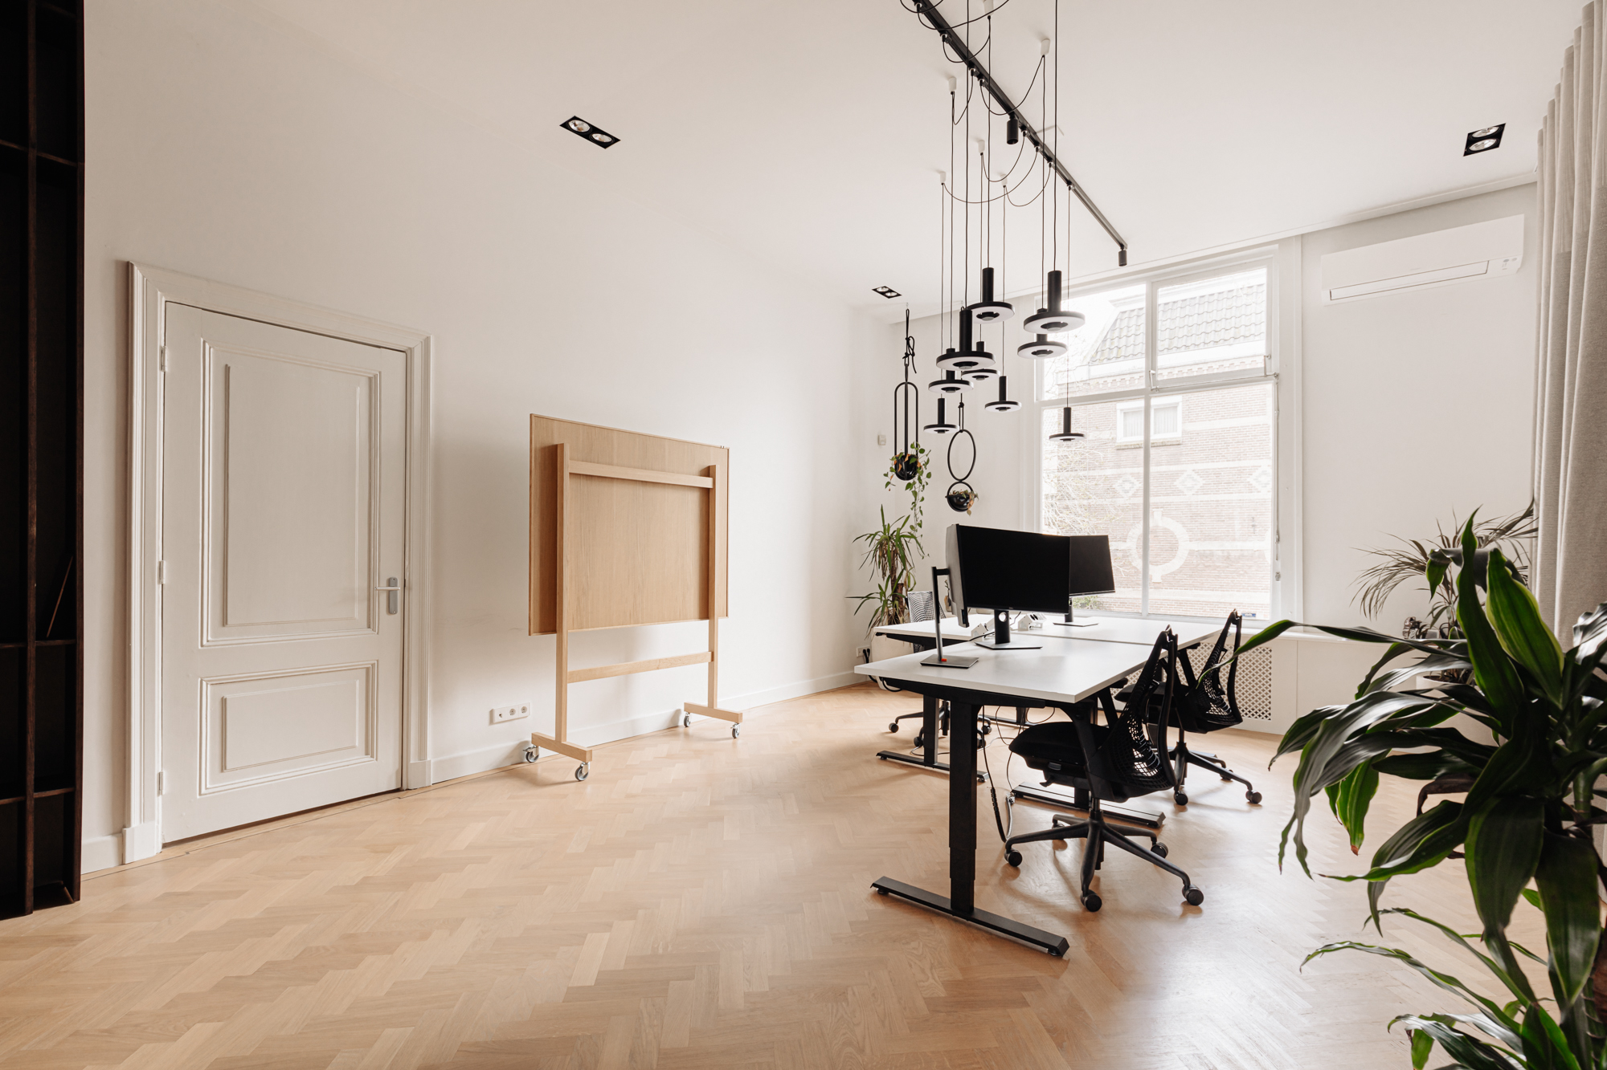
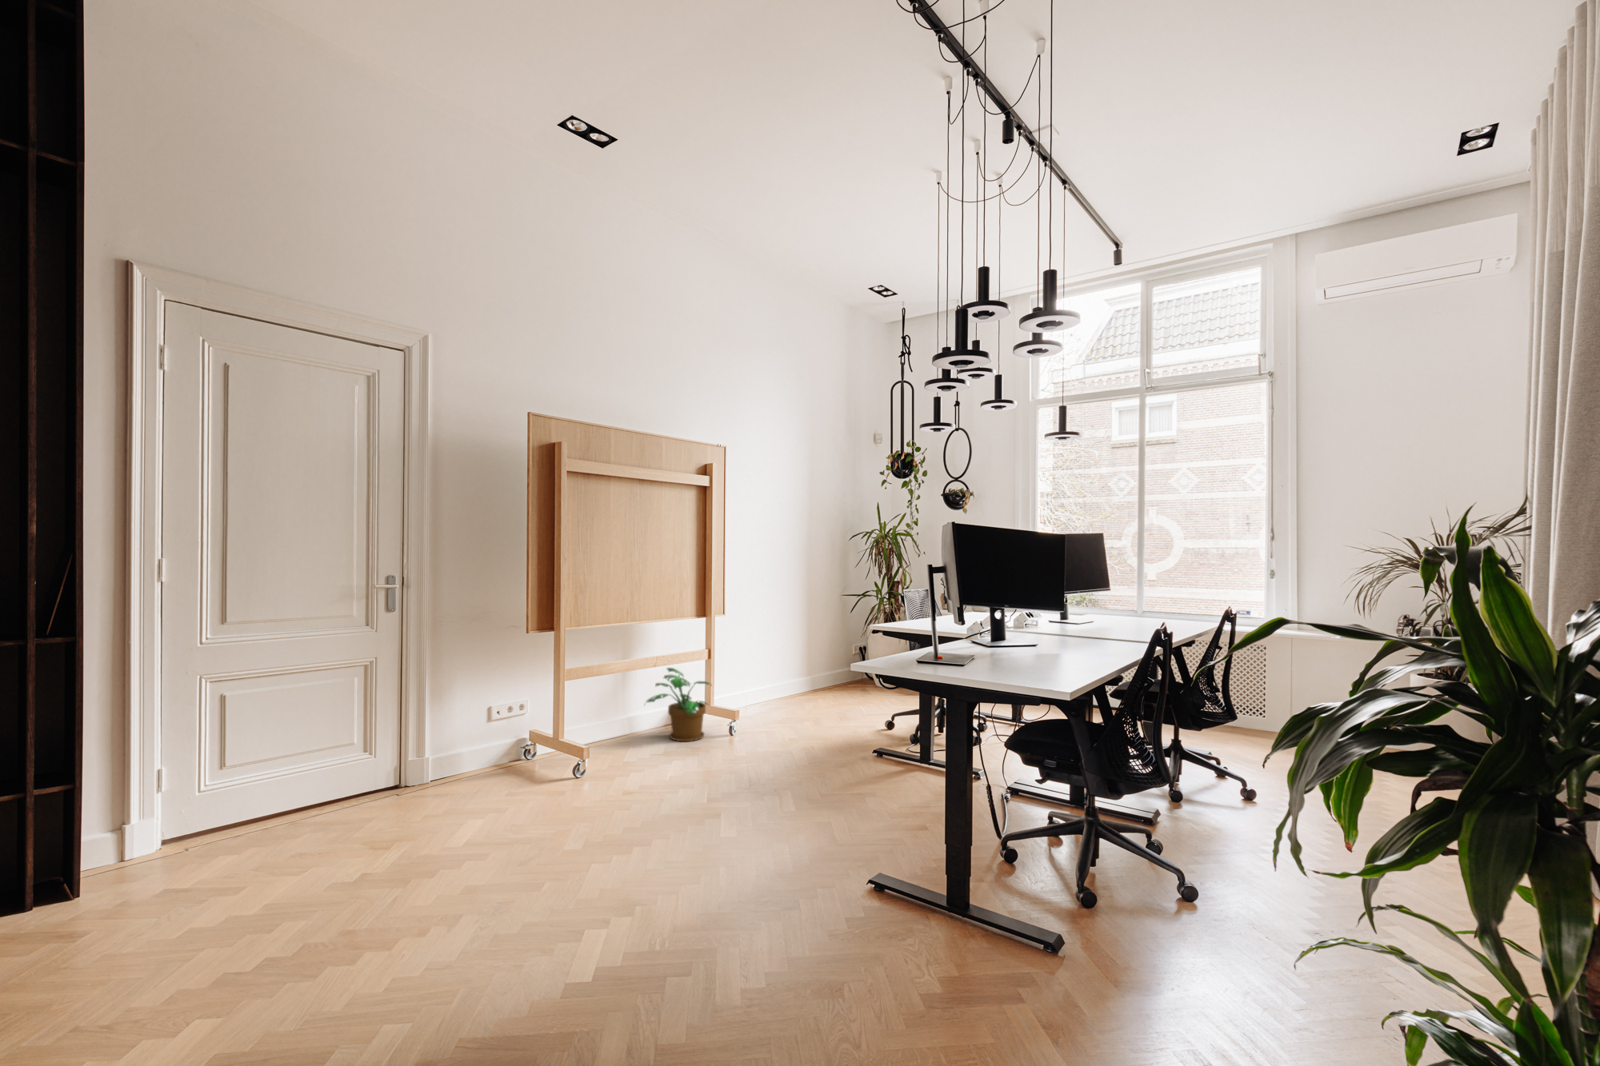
+ potted plant (676, 704)
